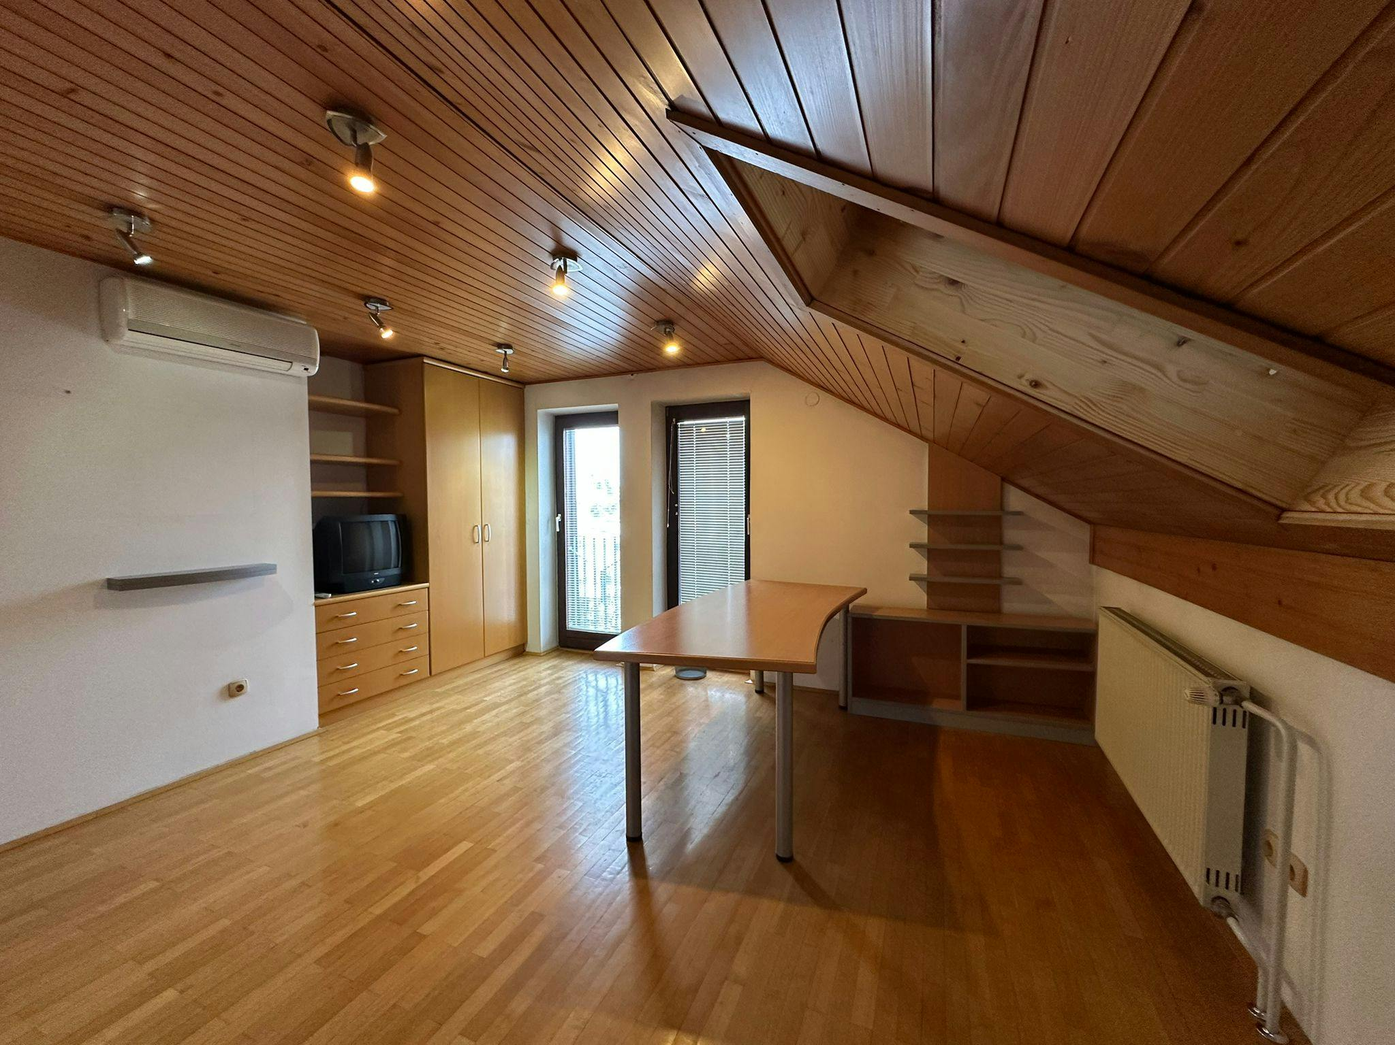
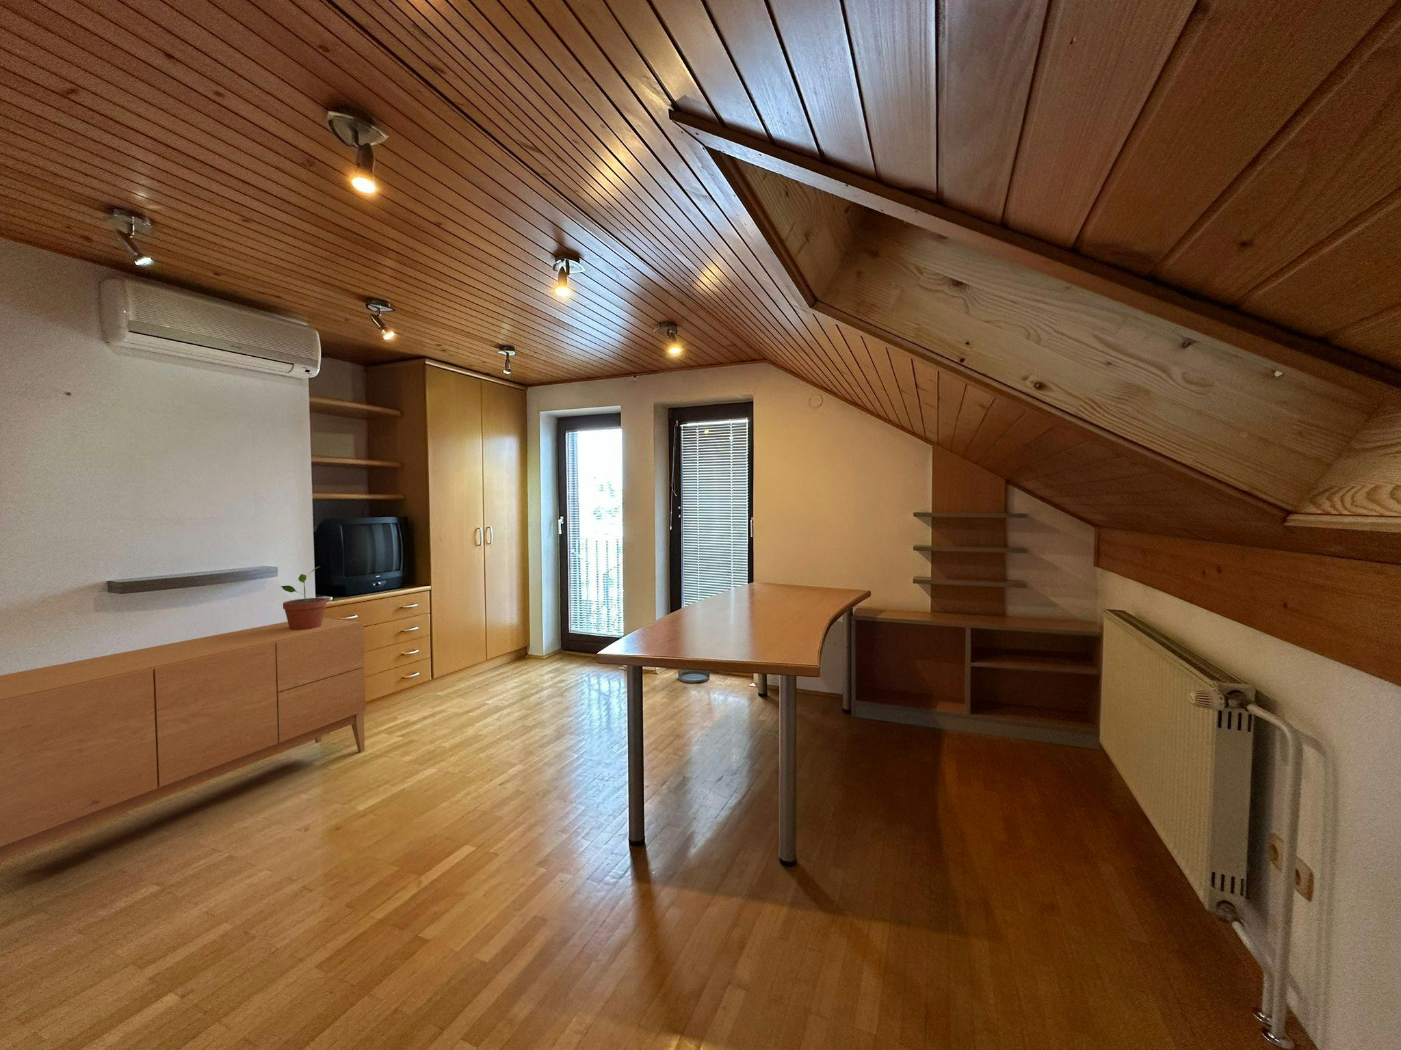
+ potted plant (304, 597)
+ sideboard (194, 728)
